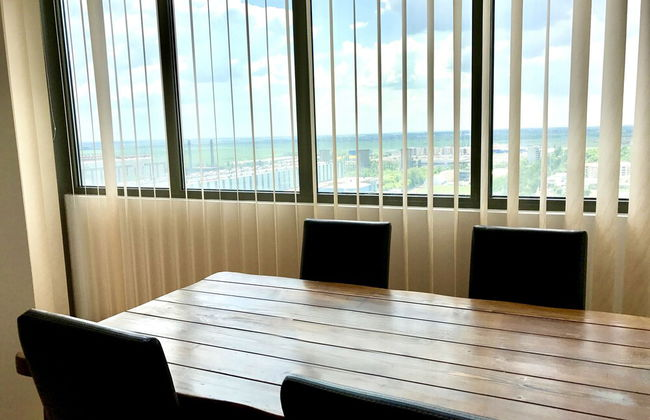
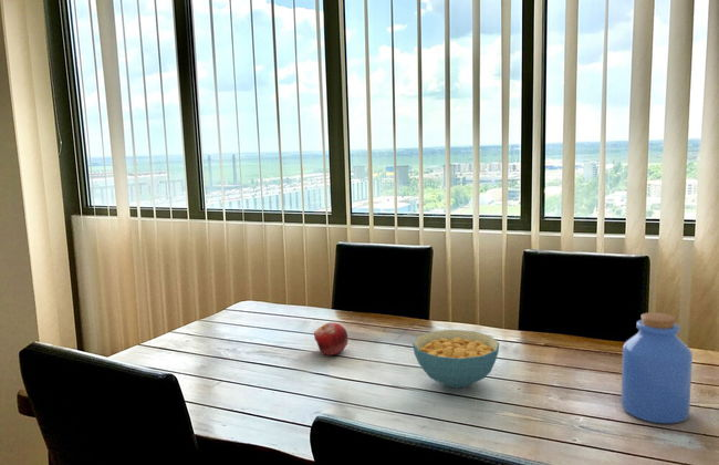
+ fruit (330, 338)
+ cereal bowl (456, 362)
+ jar (656, 363)
